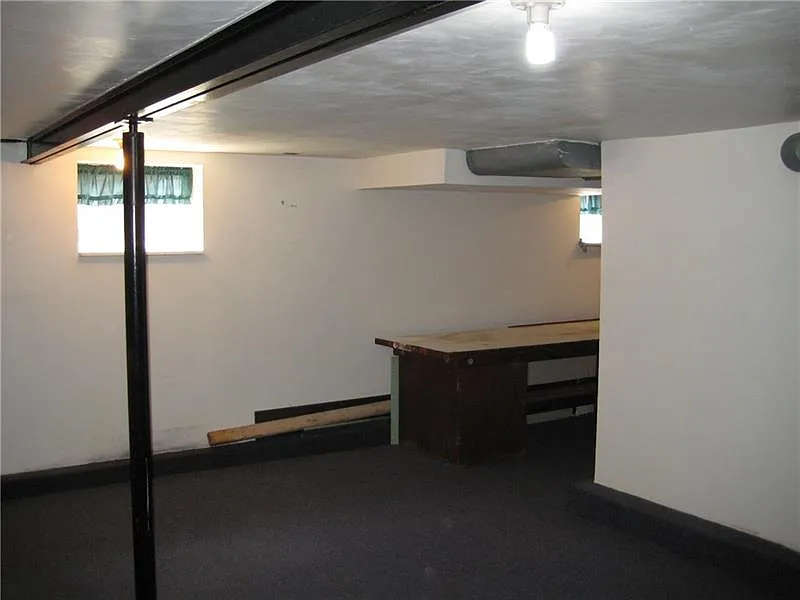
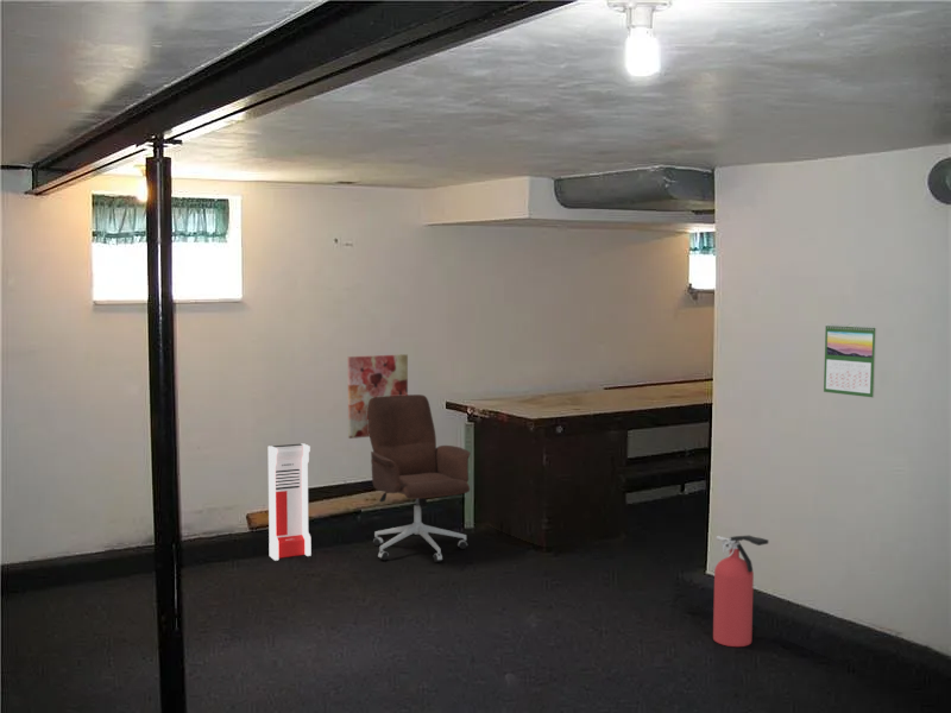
+ fire extinguisher (738, 588)
+ office chair (416, 475)
+ calendar (849, 359)
+ air purifier (289, 500)
+ wall art (378, 396)
